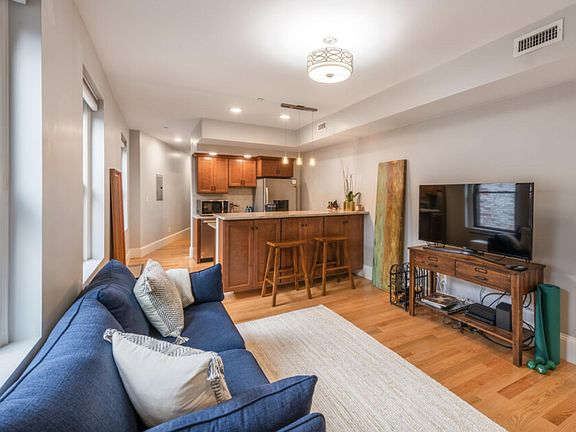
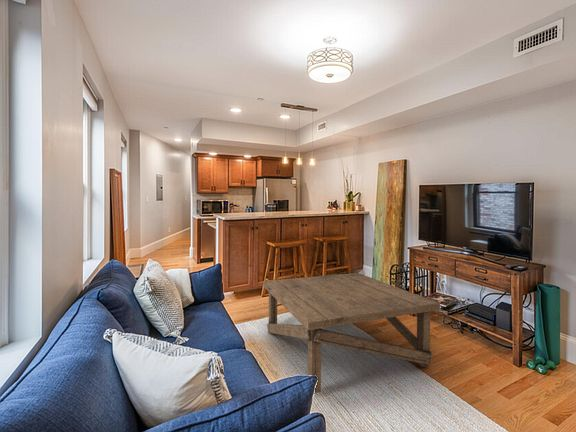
+ coffee table (339, 318)
